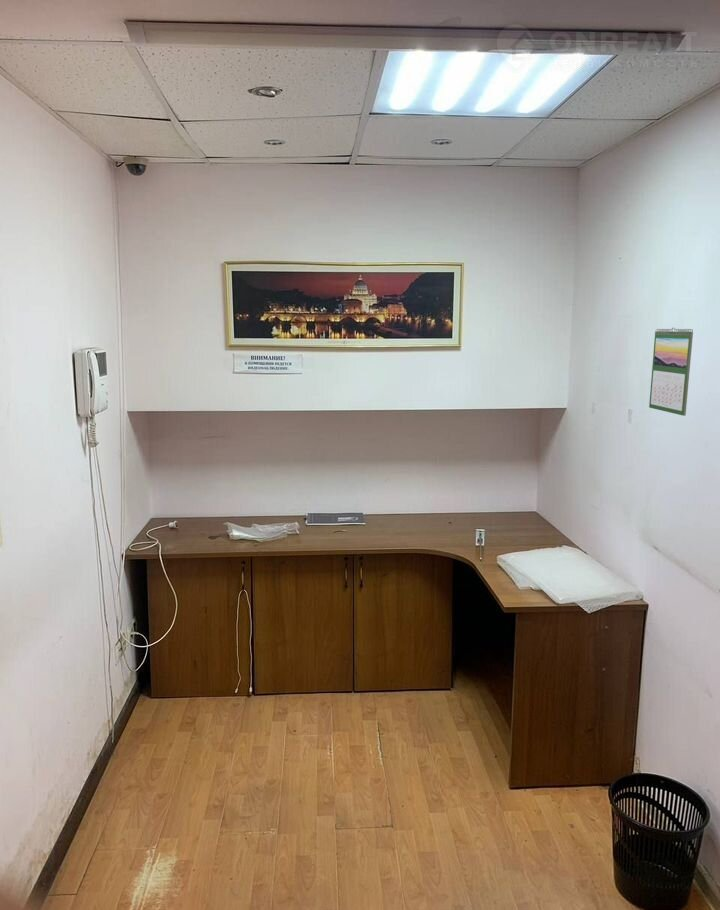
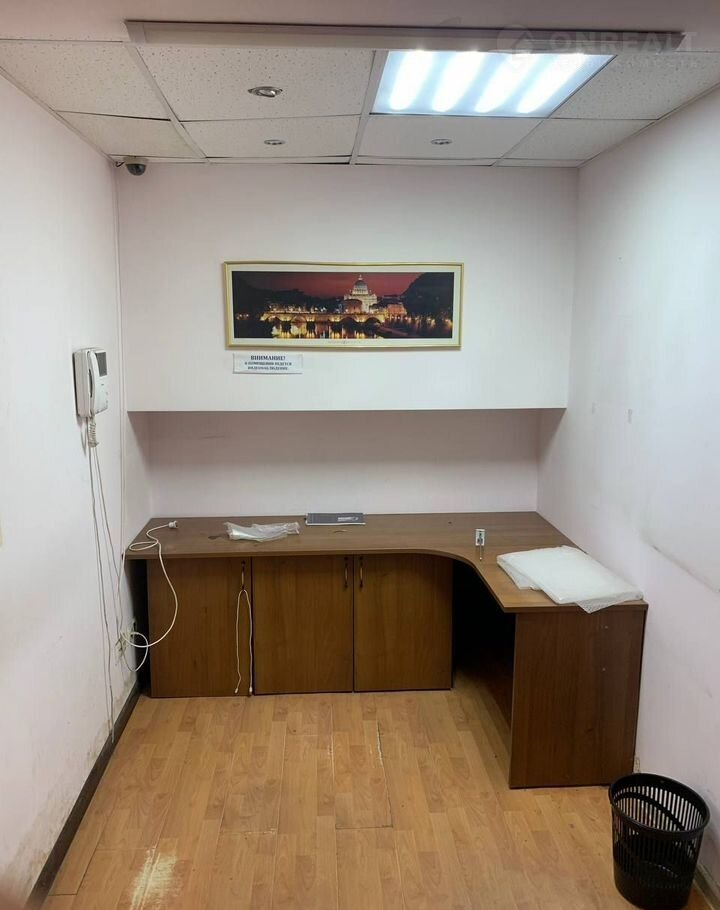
- calendar (669, 369)
